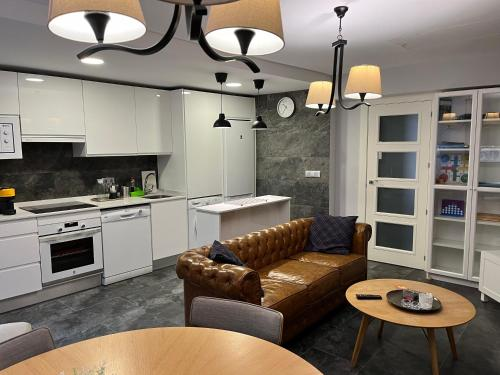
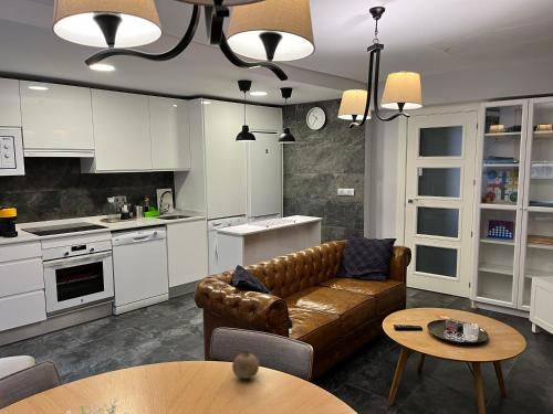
+ fruit (246, 364)
